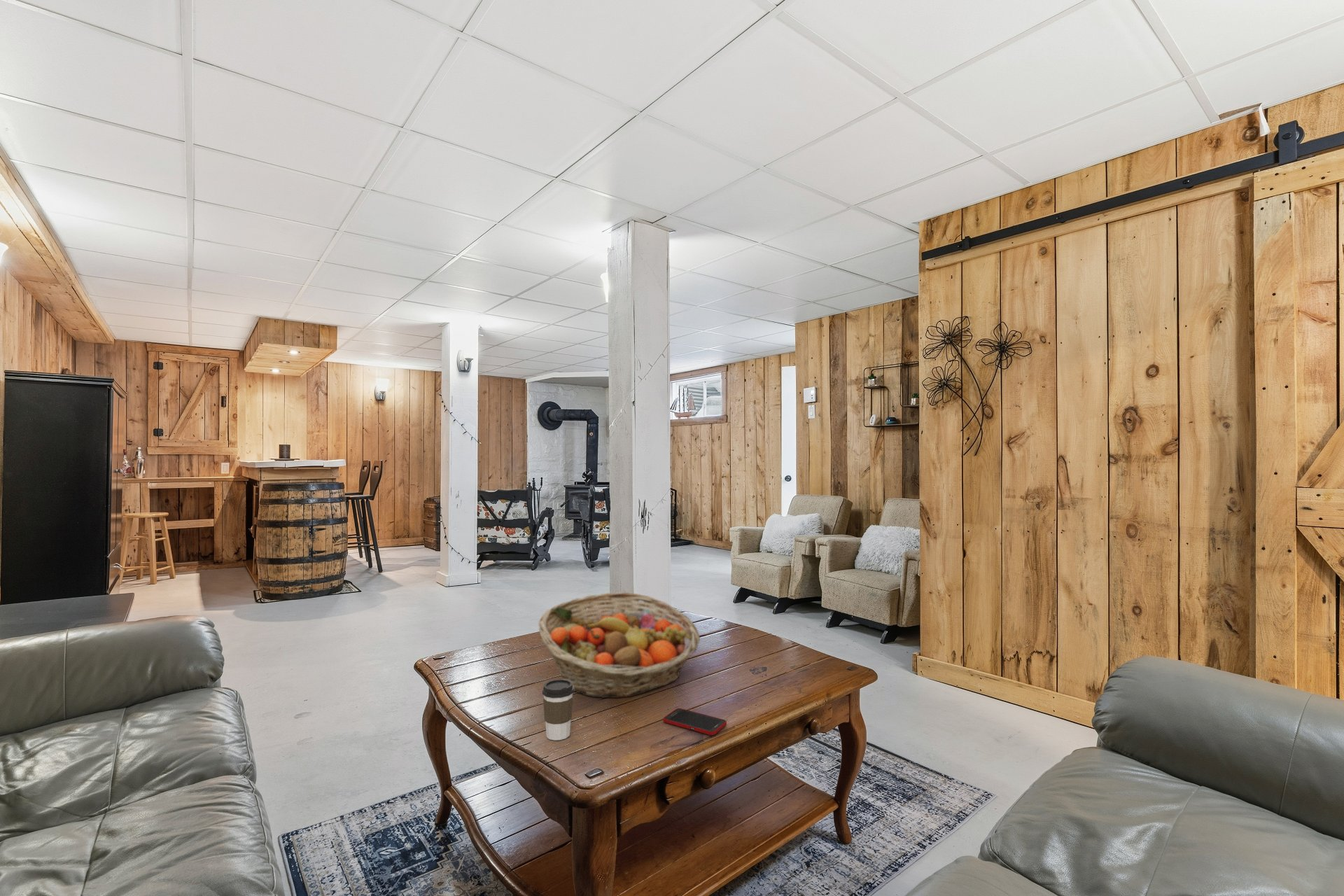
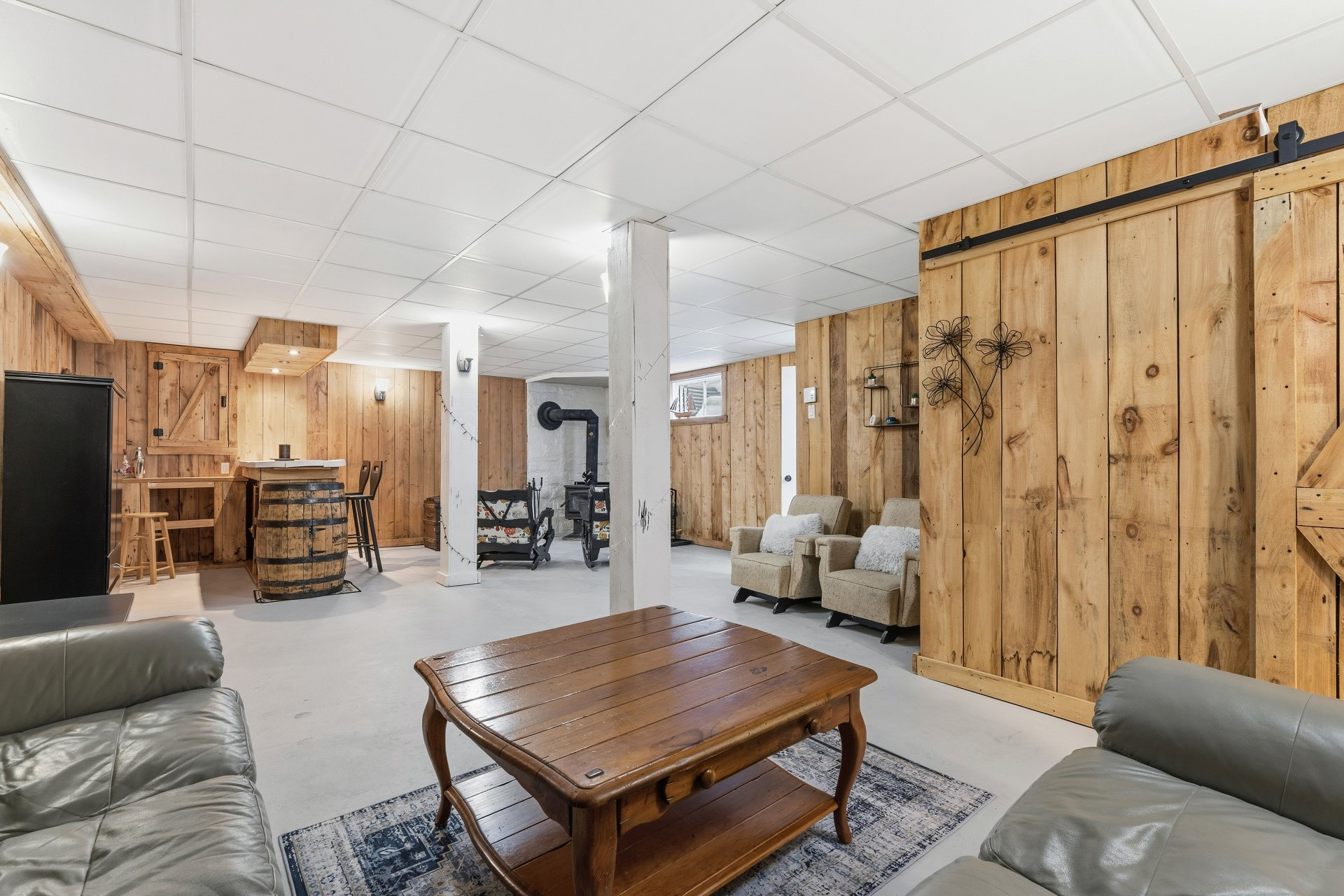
- fruit basket (620, 640)
- cell phone (694, 721)
- coffee cup (558, 709)
